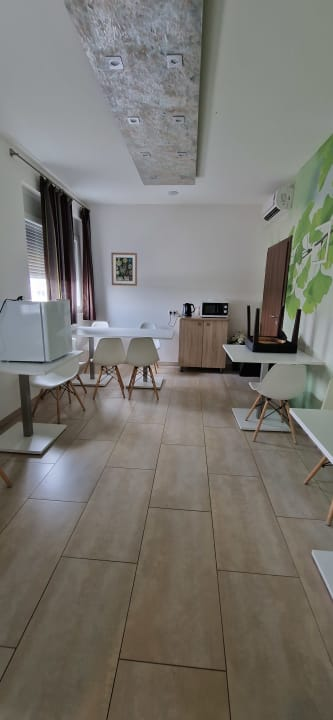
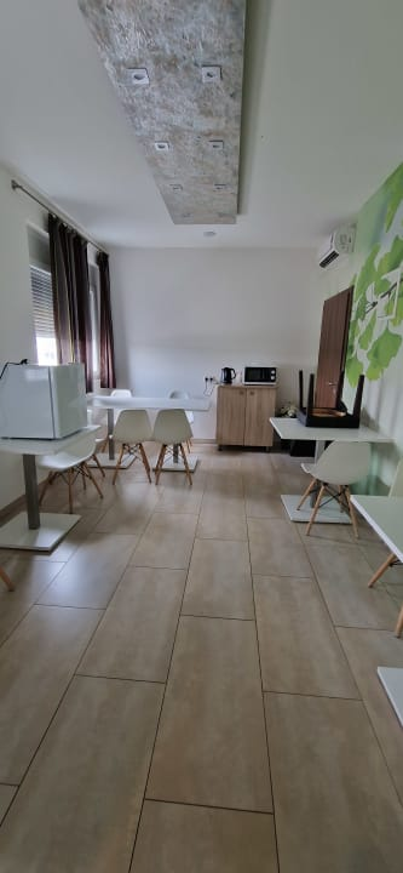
- wall art (124, 269)
